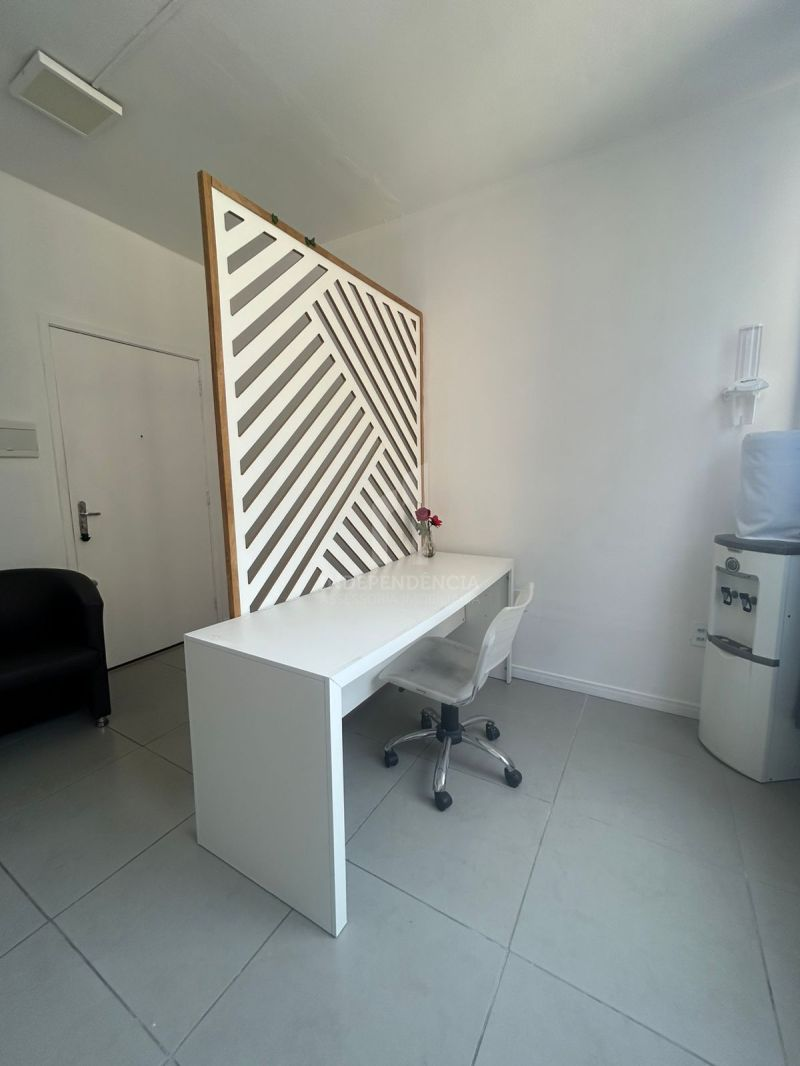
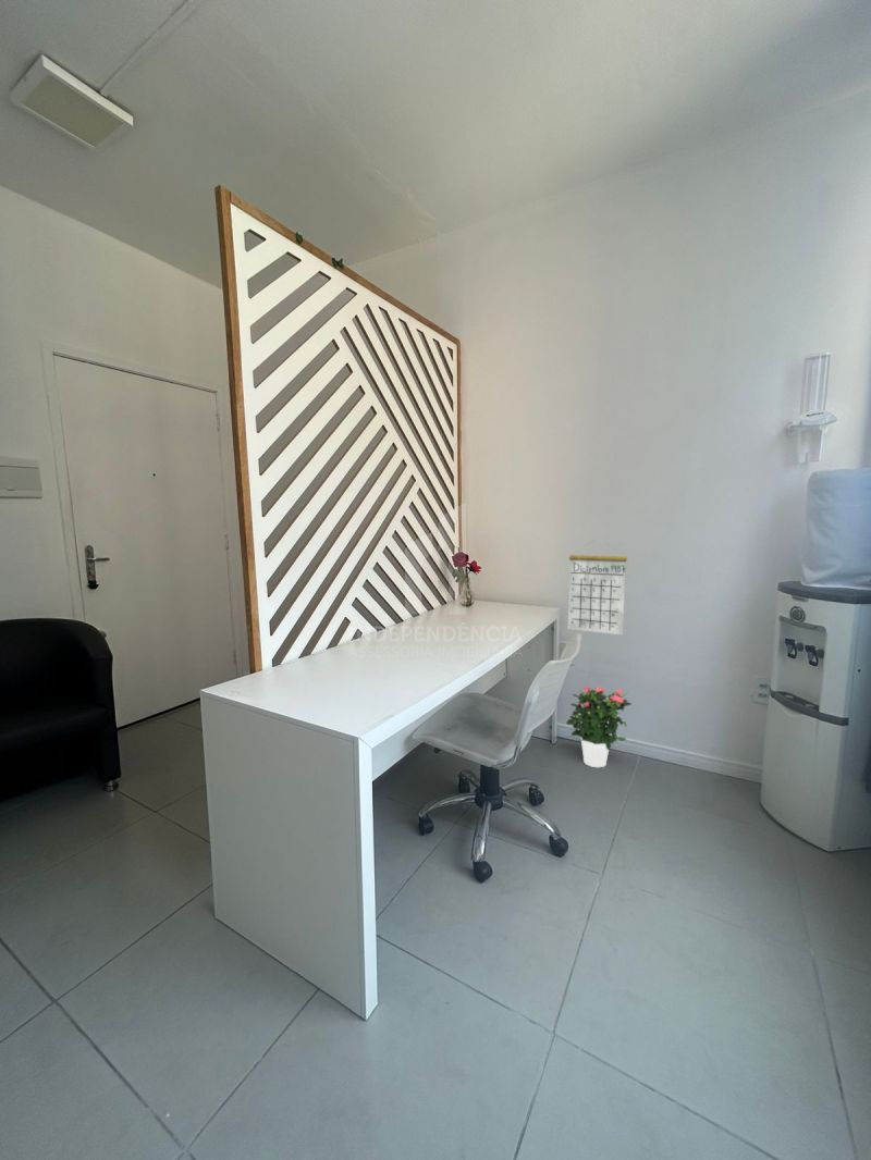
+ potted flower (598, 725)
+ calendar (596, 584)
